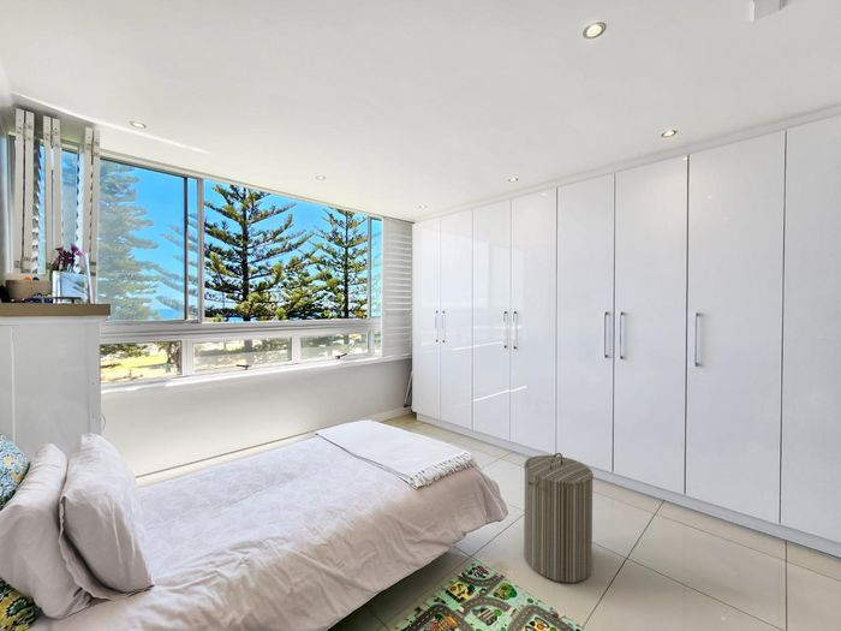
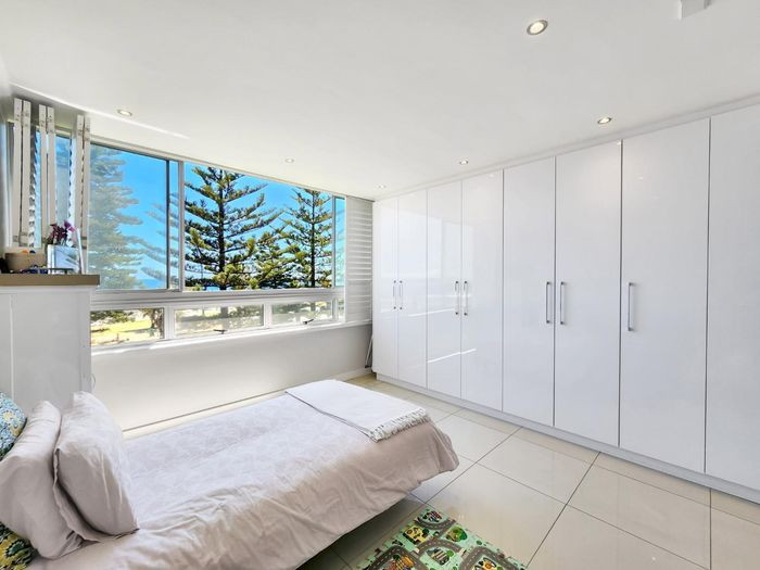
- laundry hamper (556, 506)
